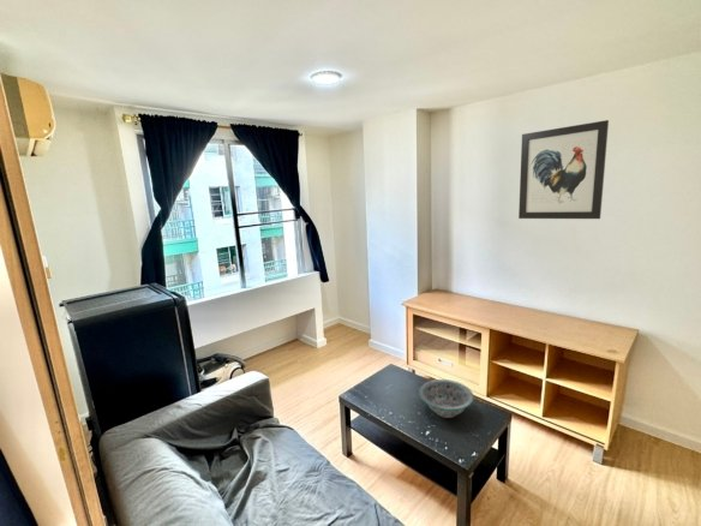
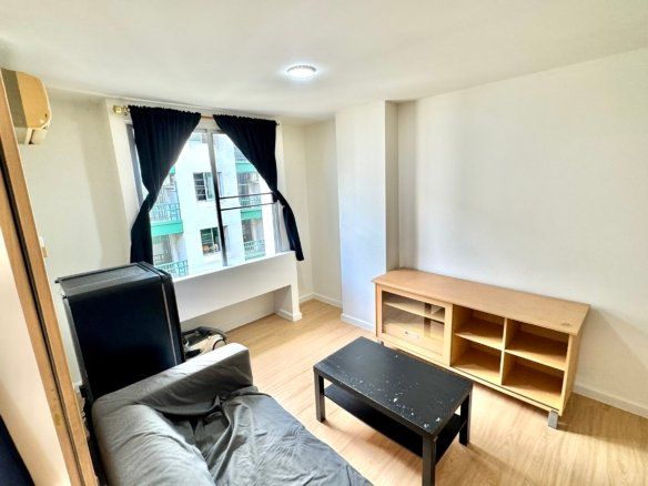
- decorative bowl (445, 401)
- wall art (558, 174)
